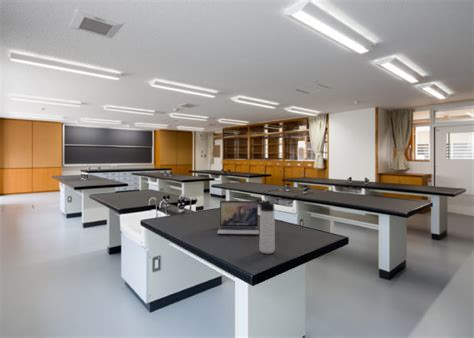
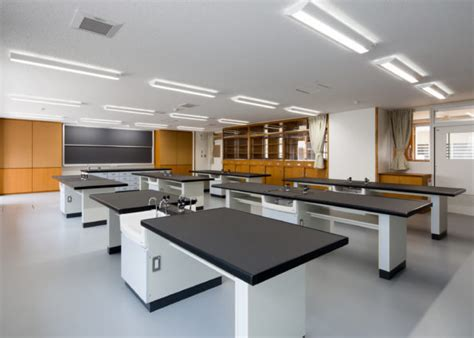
- laptop (238, 216)
- thermos bottle (264, 225)
